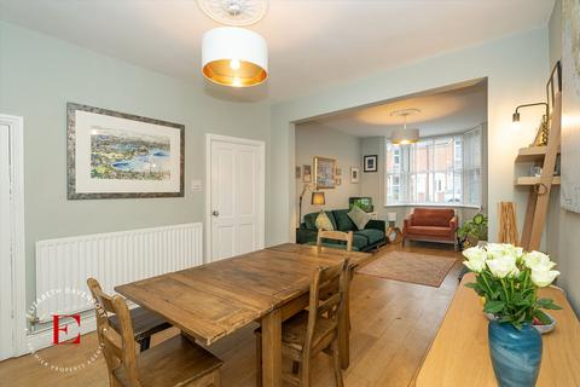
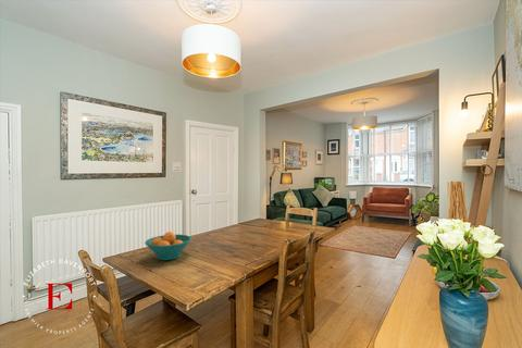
+ fruit bowl (169, 244)
